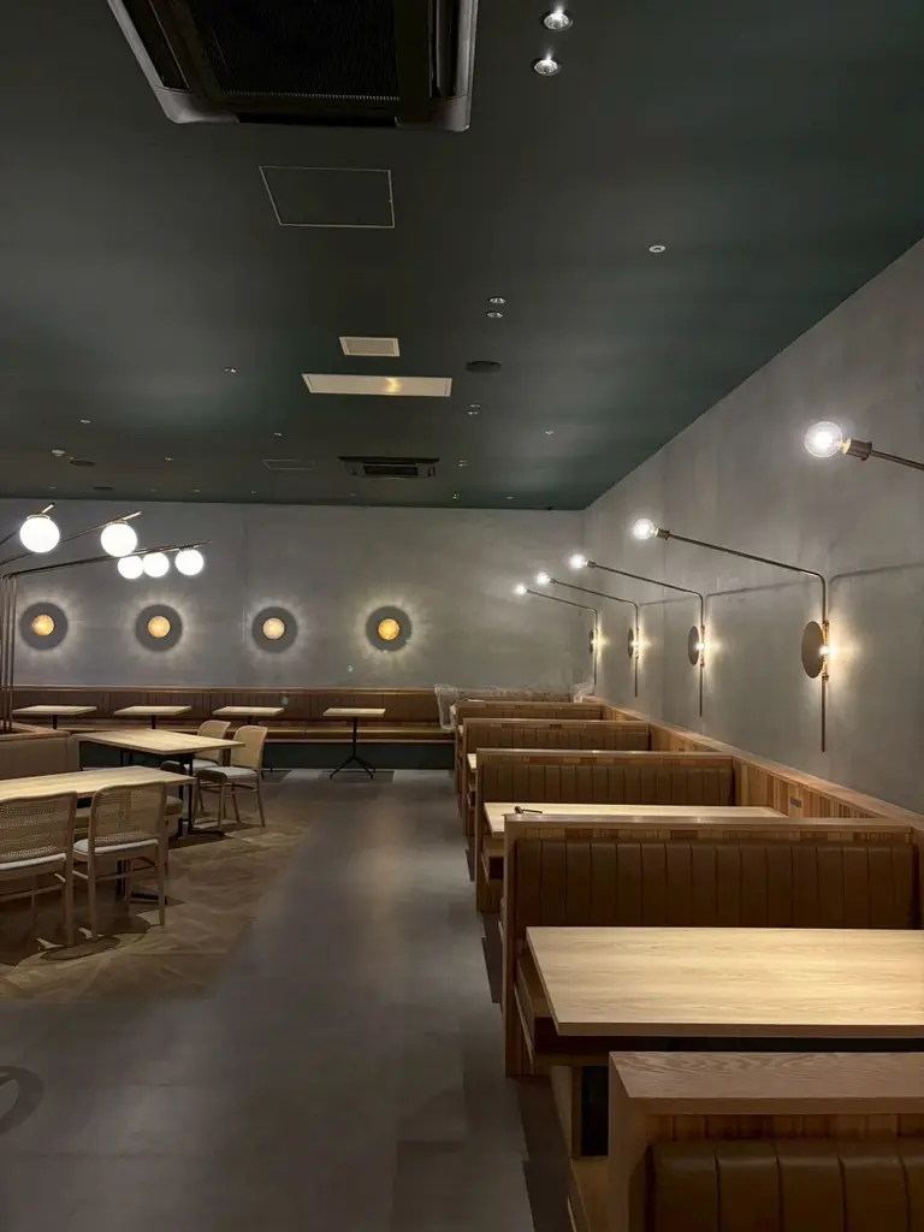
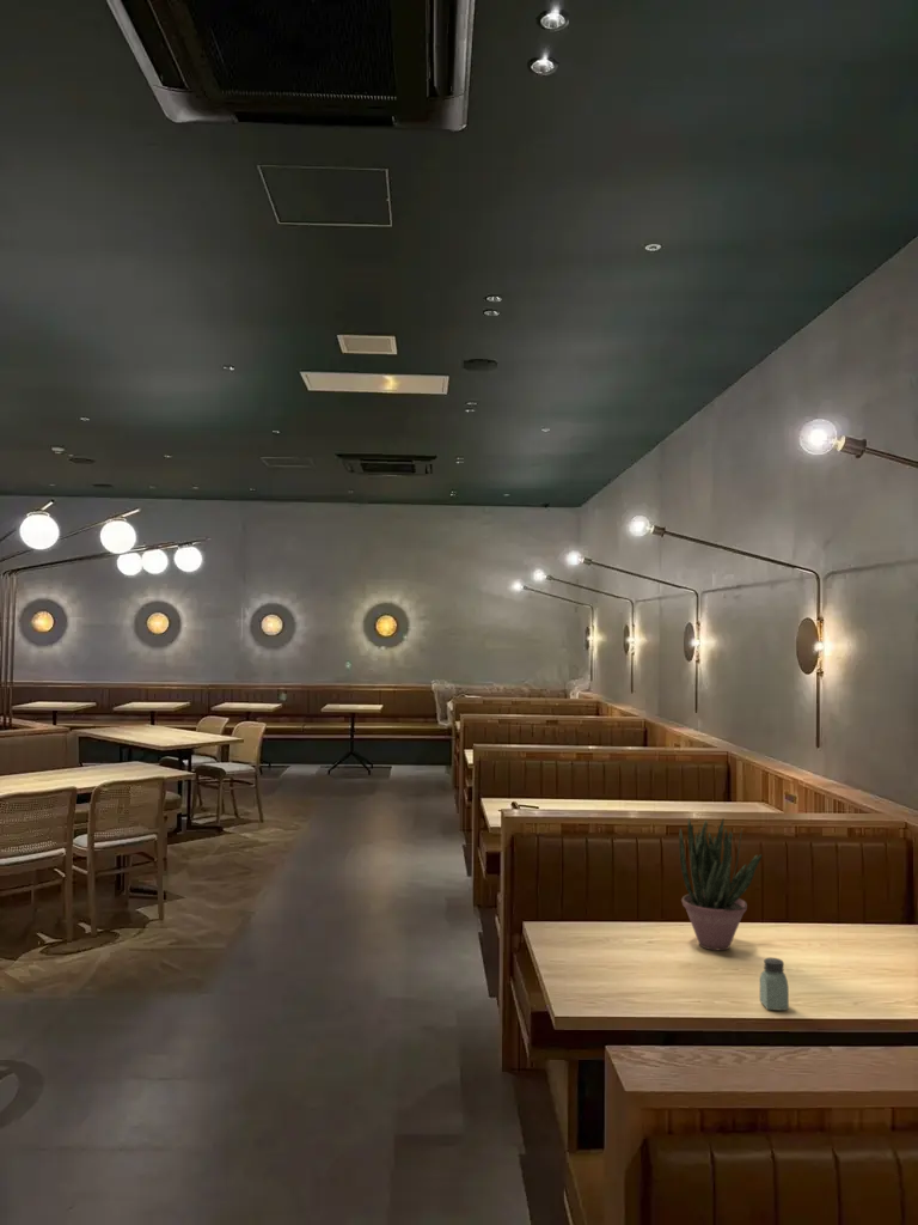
+ saltshaker (773, 982)
+ potted plant (716, 882)
